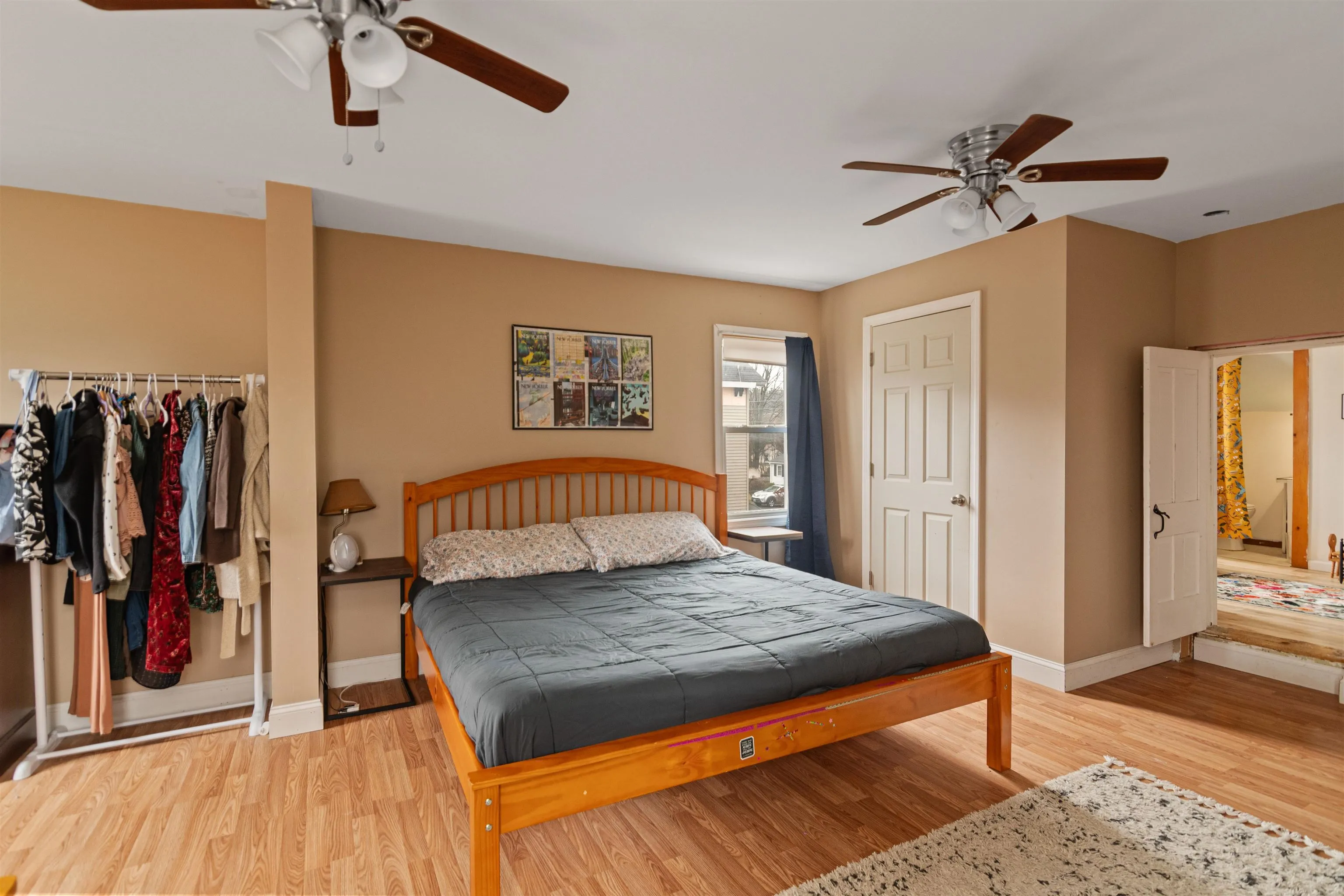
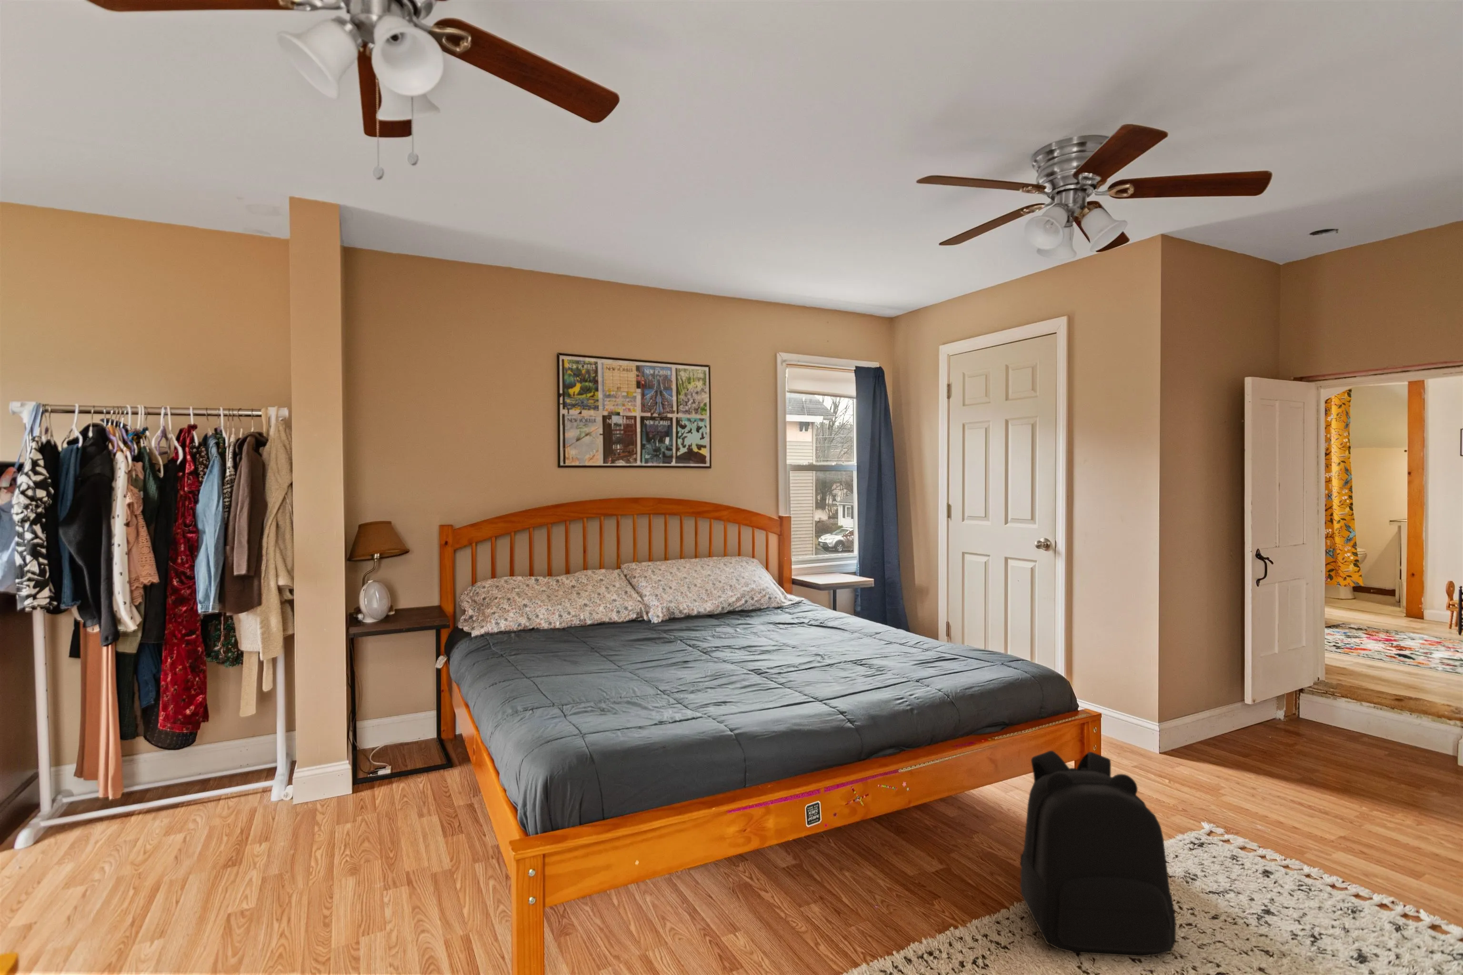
+ backpack (1087, 846)
